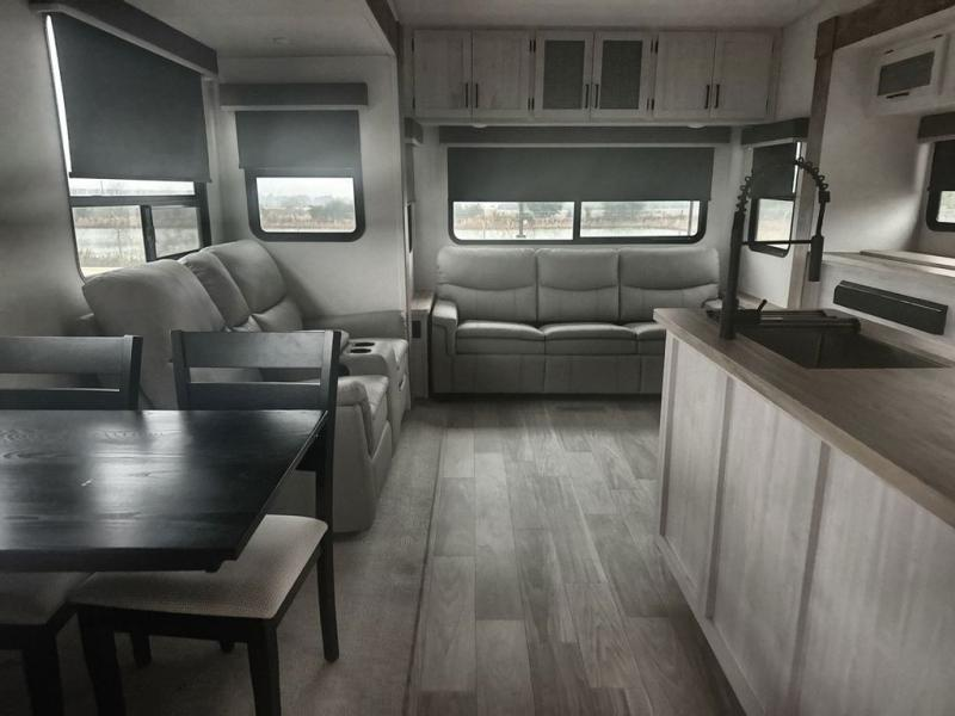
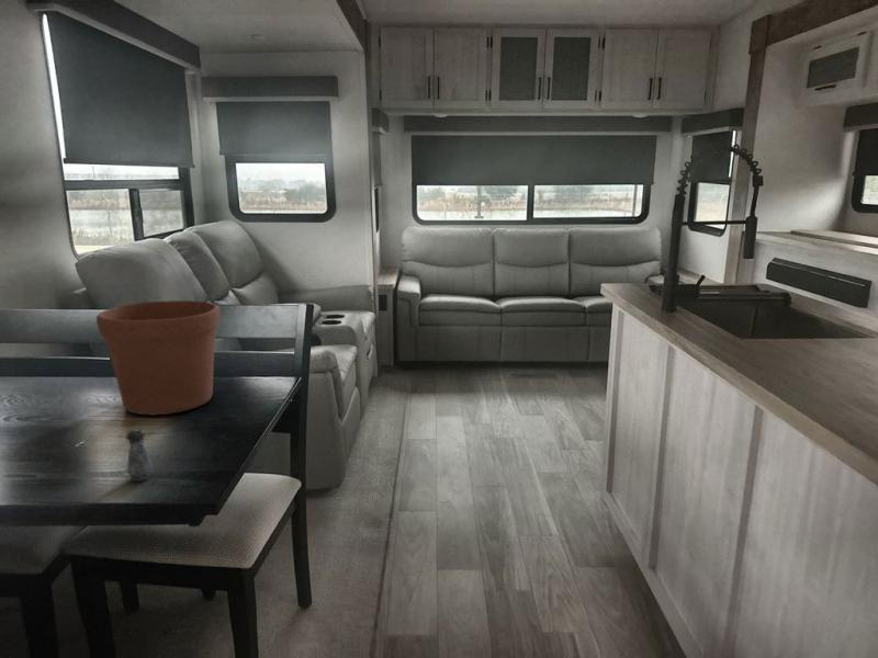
+ flower pot (165, 356)
+ salt shaker (137, 454)
